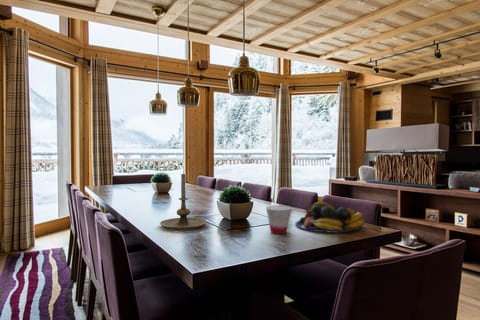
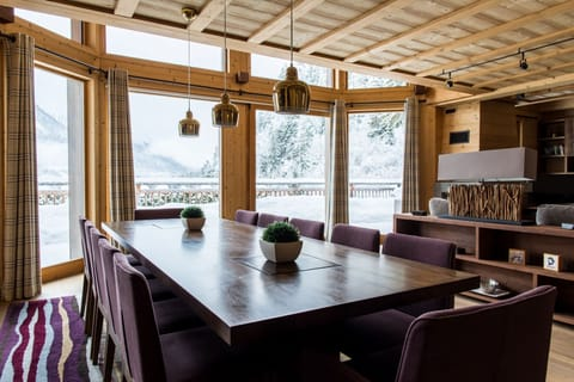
- fruit bowl (327, 214)
- candle holder (183, 199)
- cup (278, 219)
